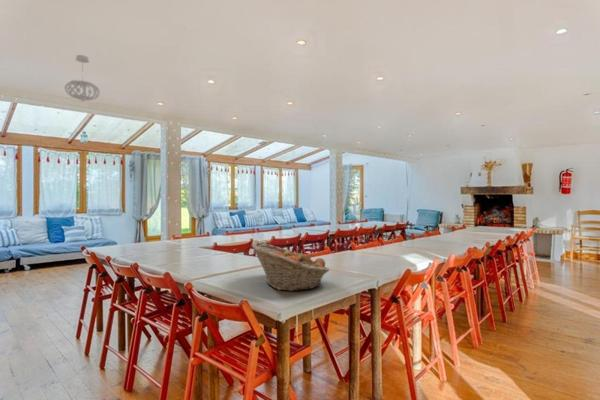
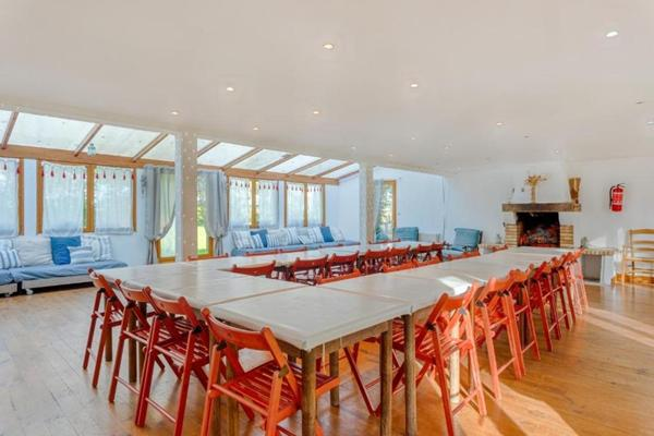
- pendant light (82, 79)
- fruit basket (289, 263)
